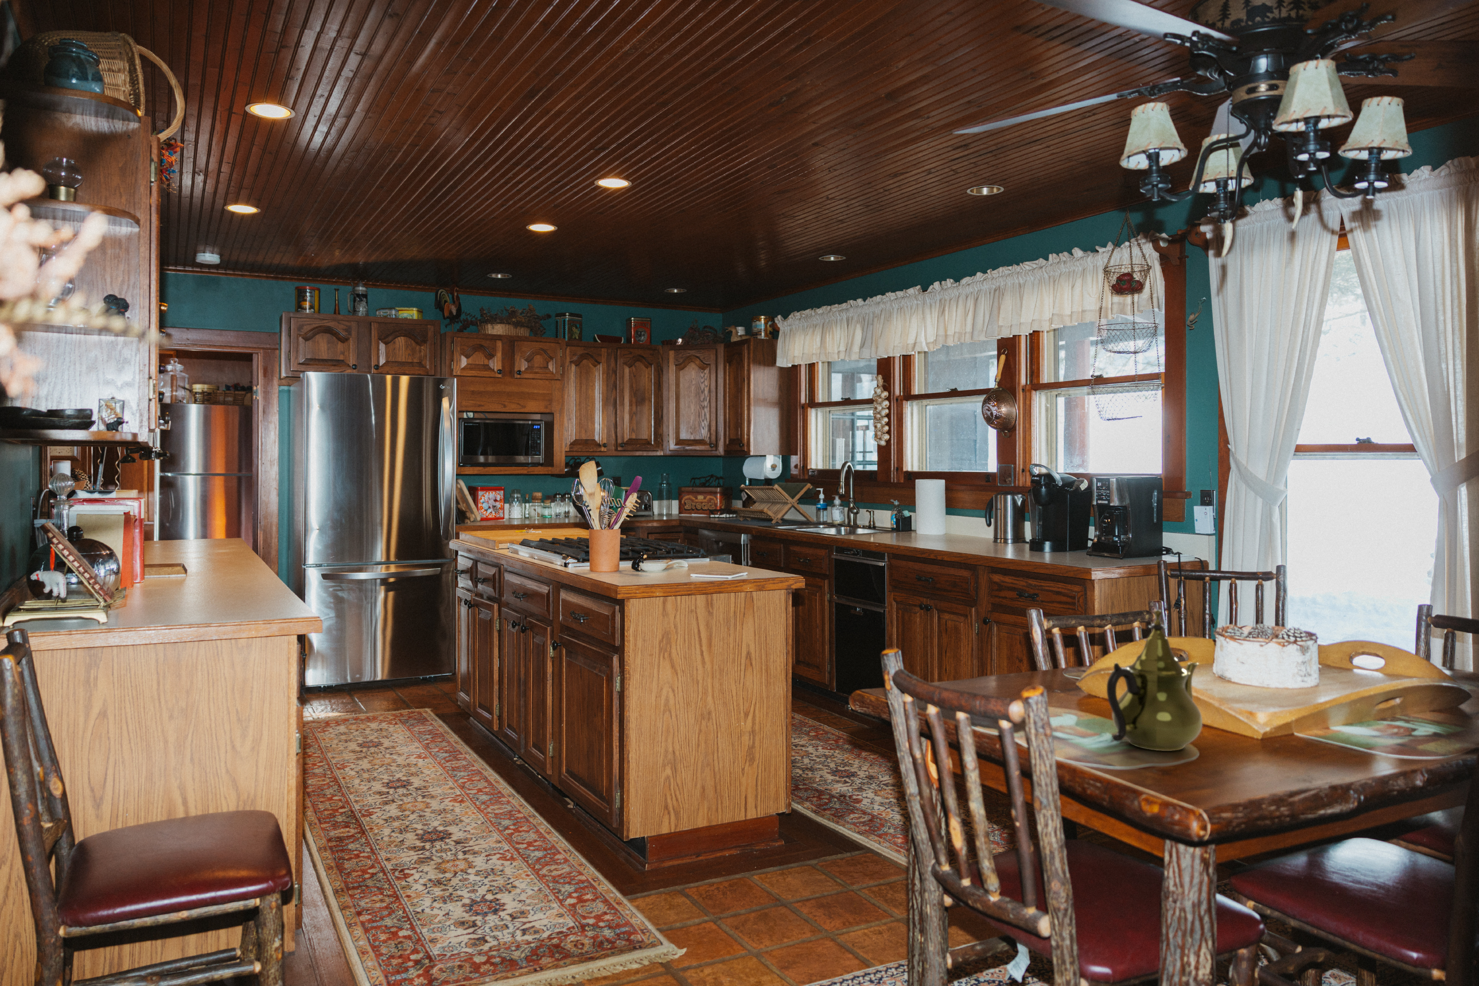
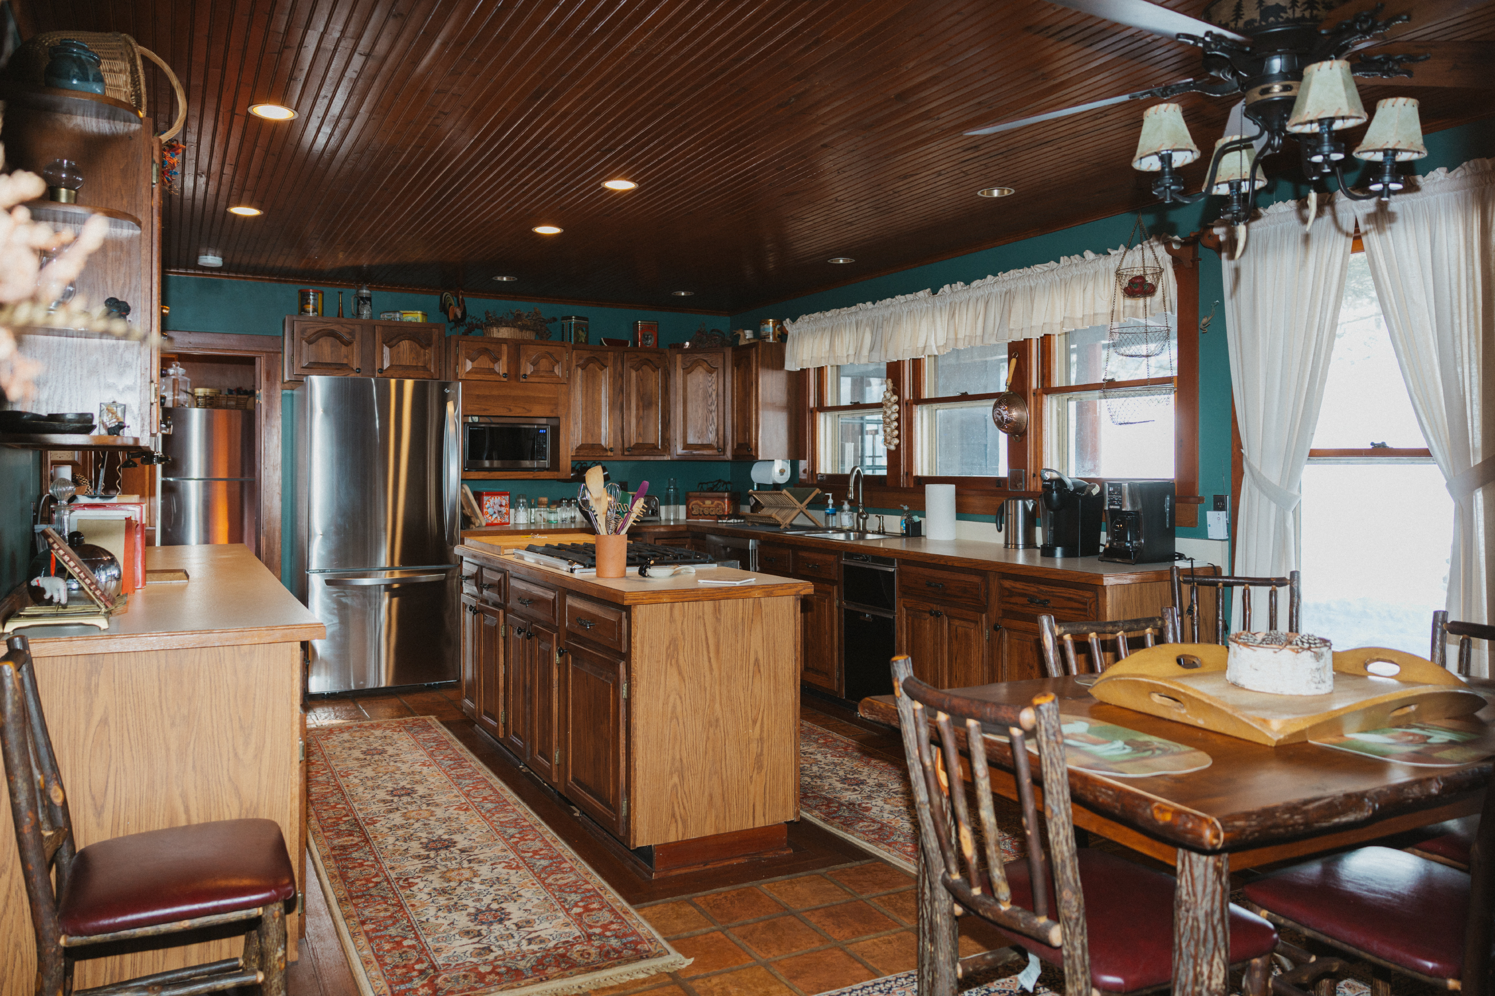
- teapot (1154, 677)
